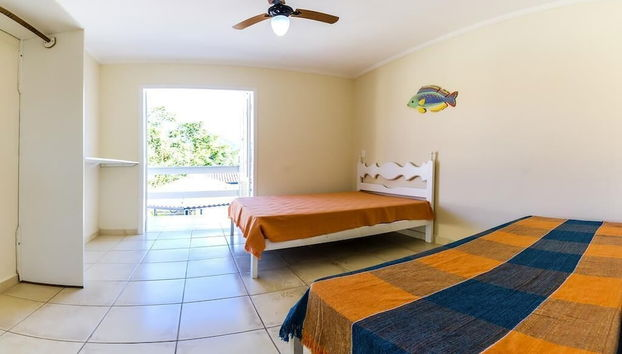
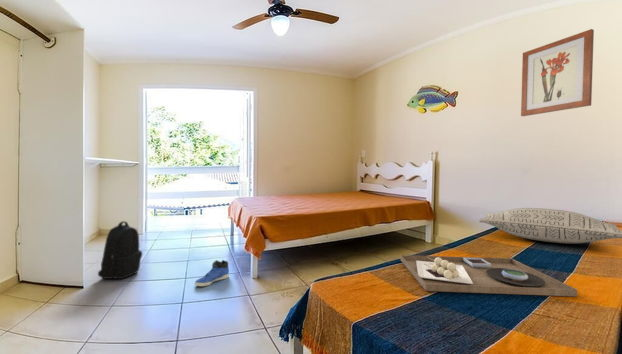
+ backpack (122, 248)
+ sneaker (212, 271)
+ platter (474, 267)
+ wall art (554, 76)
+ pillow (544, 224)
